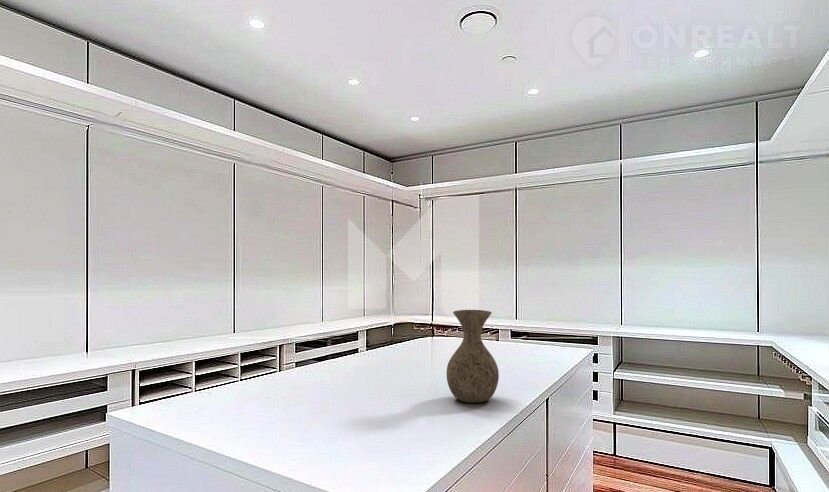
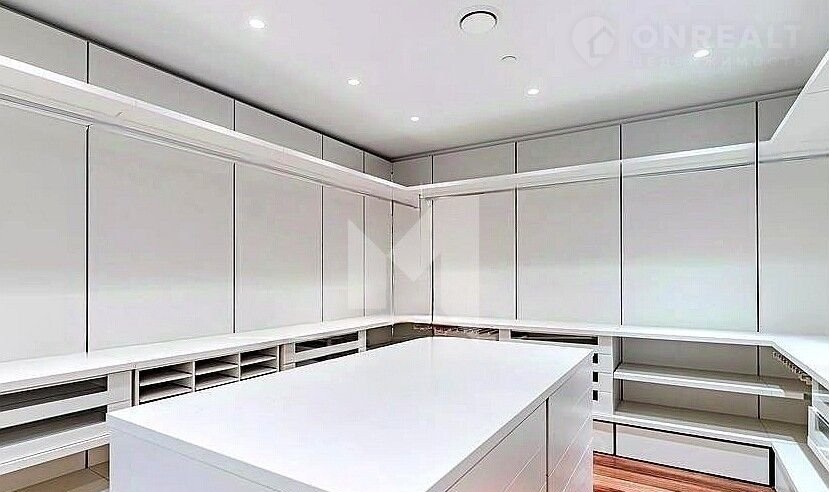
- vase (472, 355)
